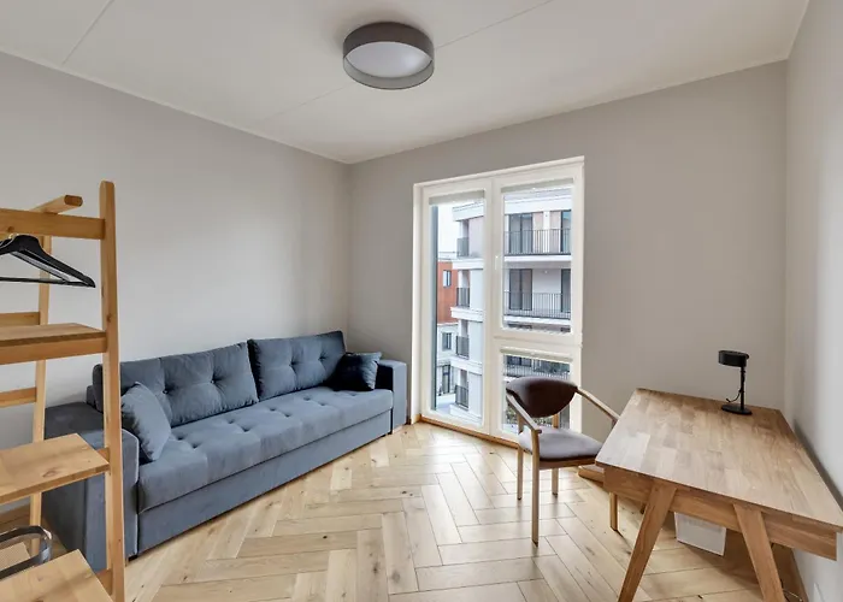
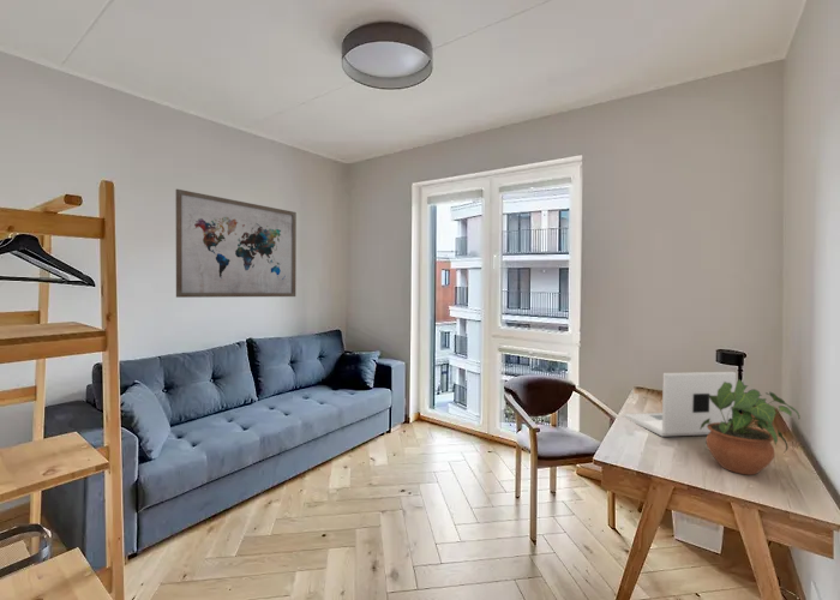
+ potted plant (740, 424)
+ laptop (677, 396)
+ wall art (242, 250)
